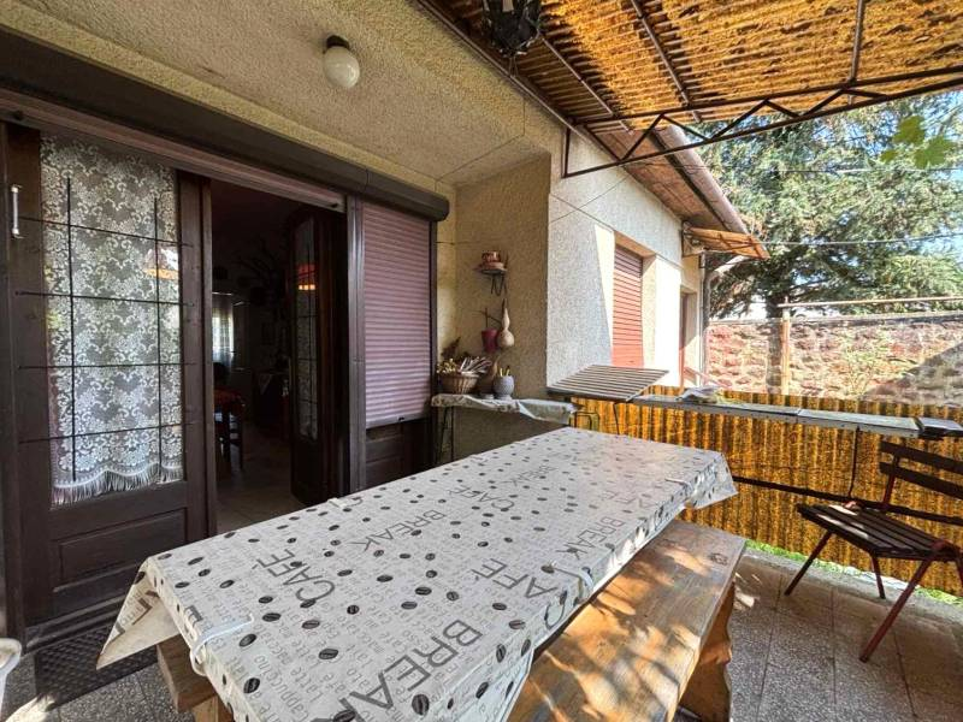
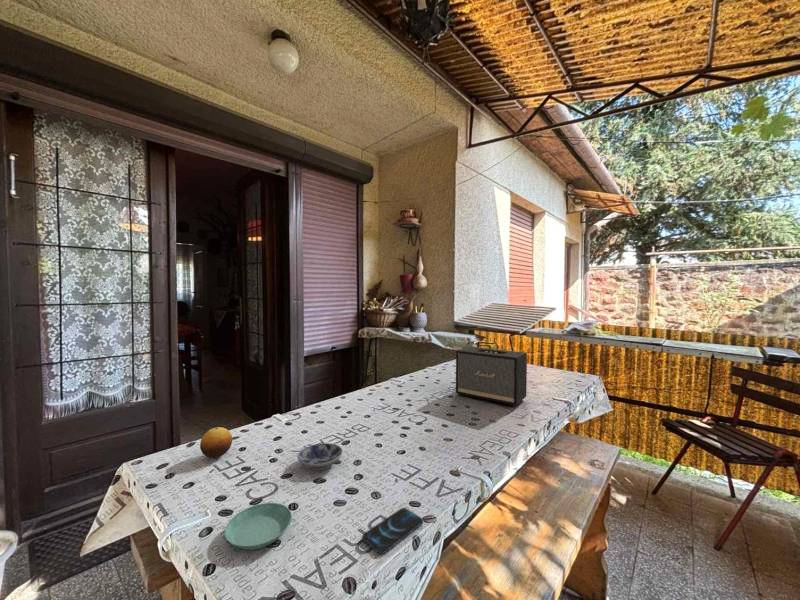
+ smartphone (393, 528)
+ speaker (490, 374)
+ fruit (216, 442)
+ saucer (259, 527)
+ bowl (320, 458)
